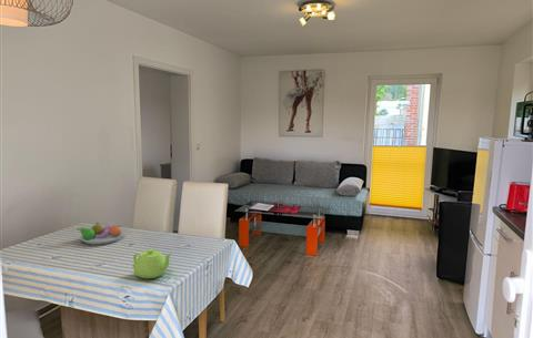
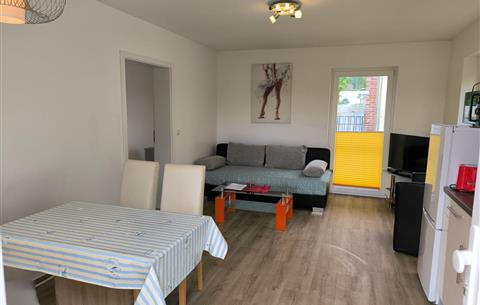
- teapot (152, 262)
- fruit bowl (100, 232)
